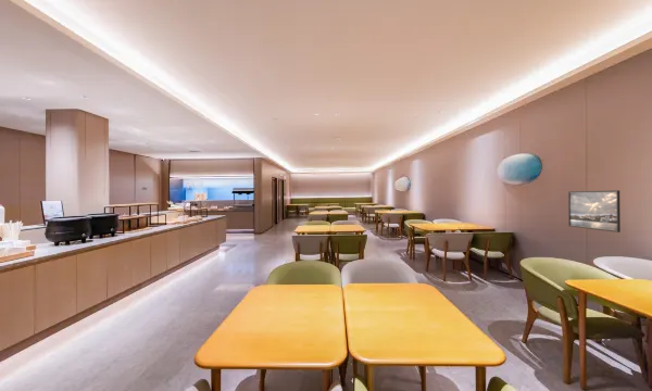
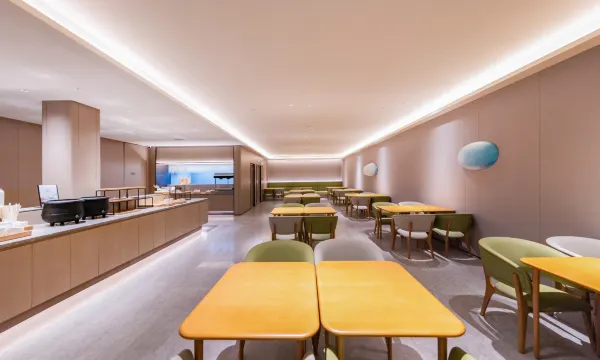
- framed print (591, 210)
